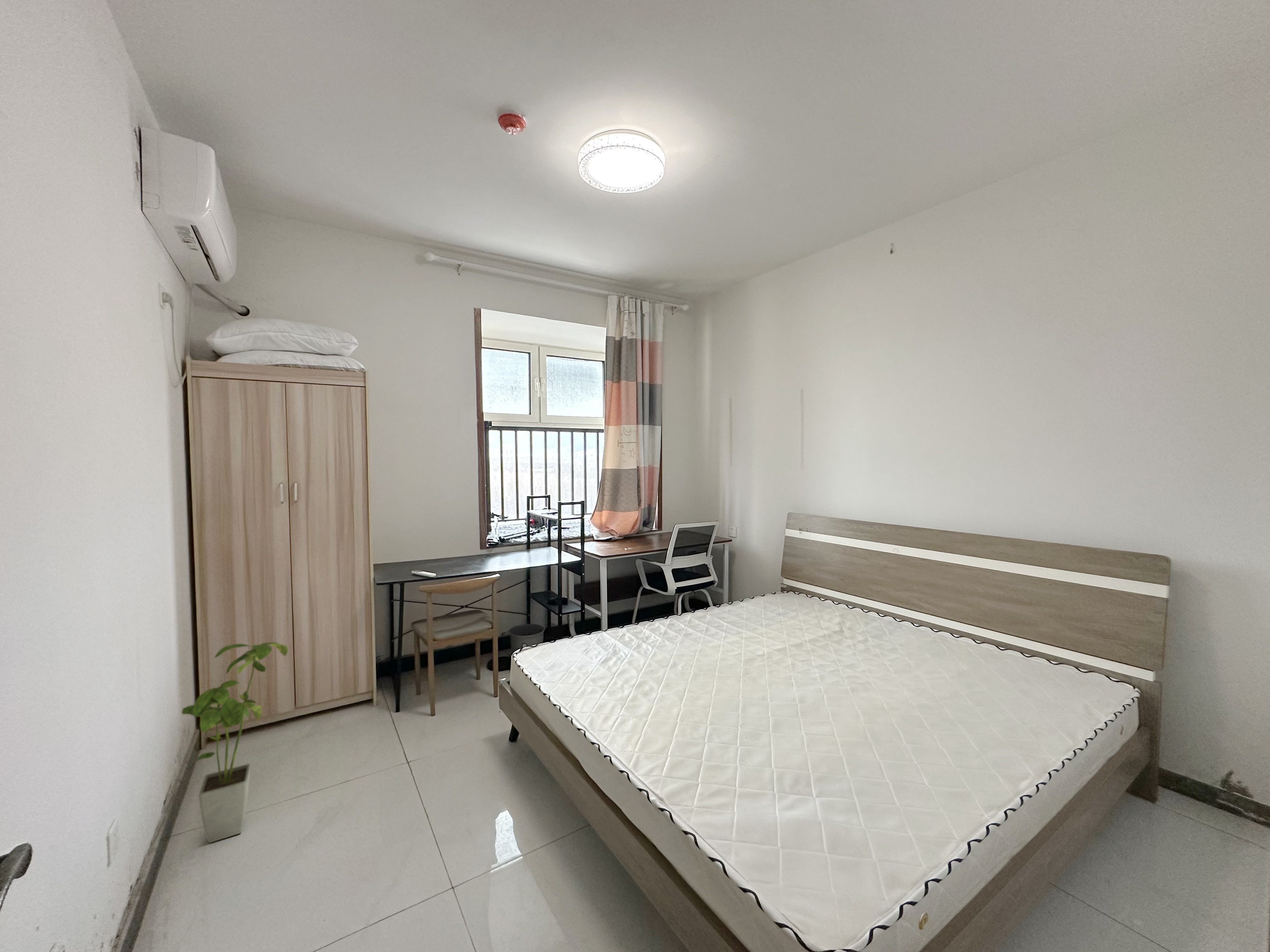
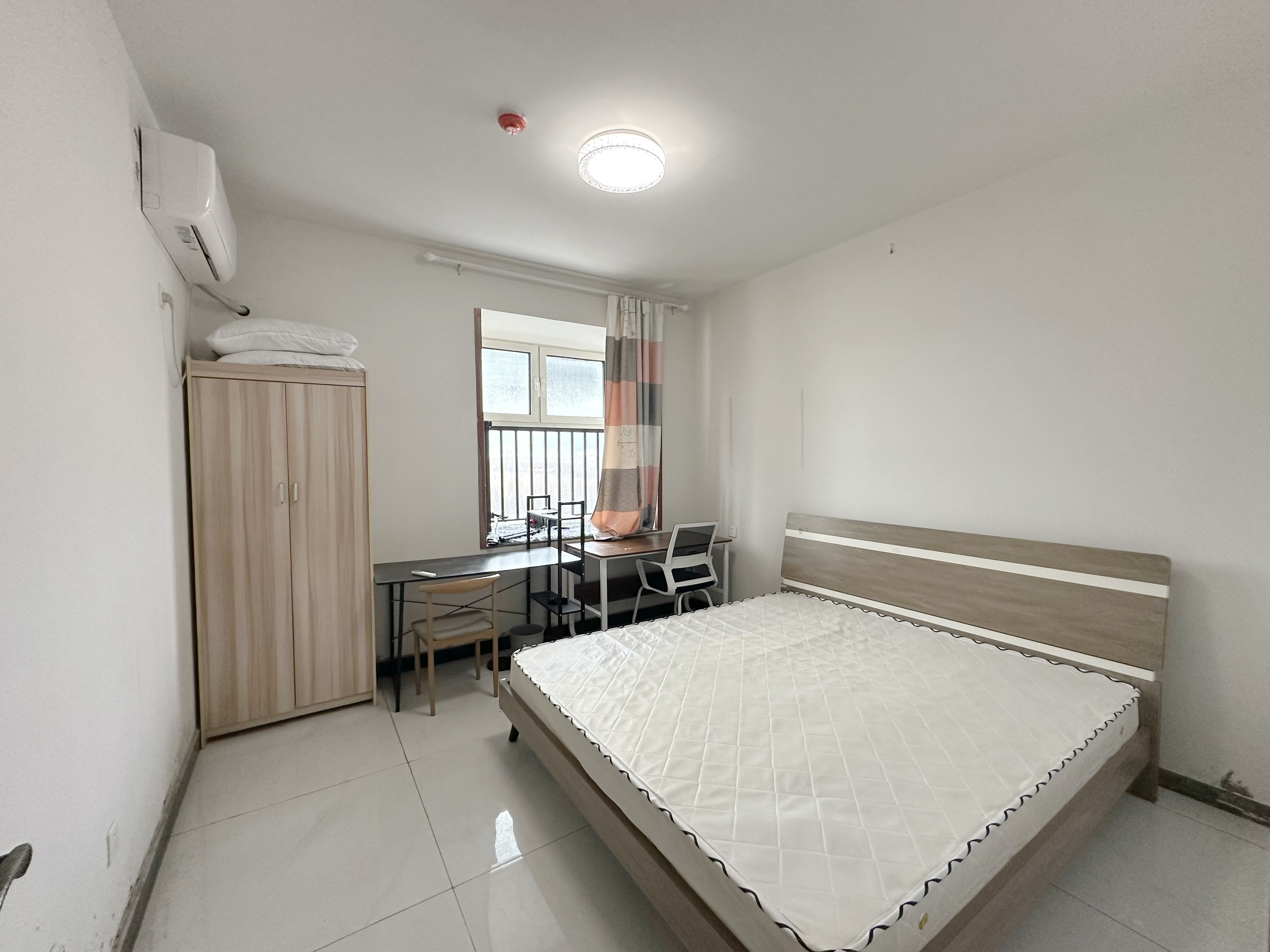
- house plant (238, 732)
